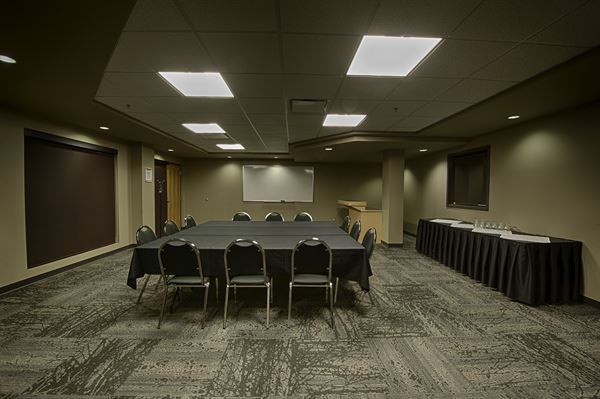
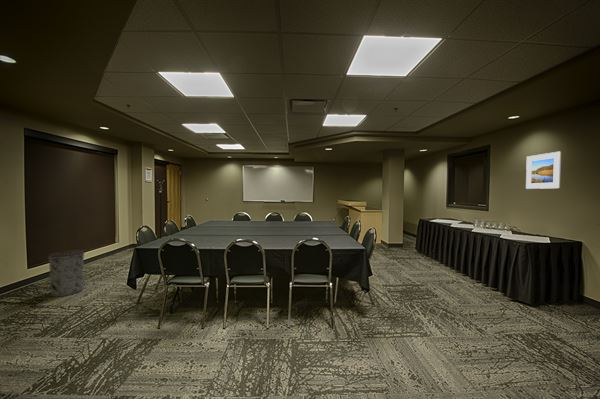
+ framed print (542, 171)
+ trash can (67, 271)
